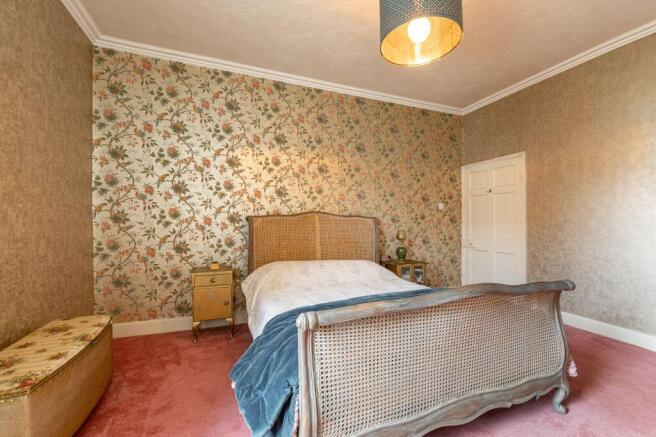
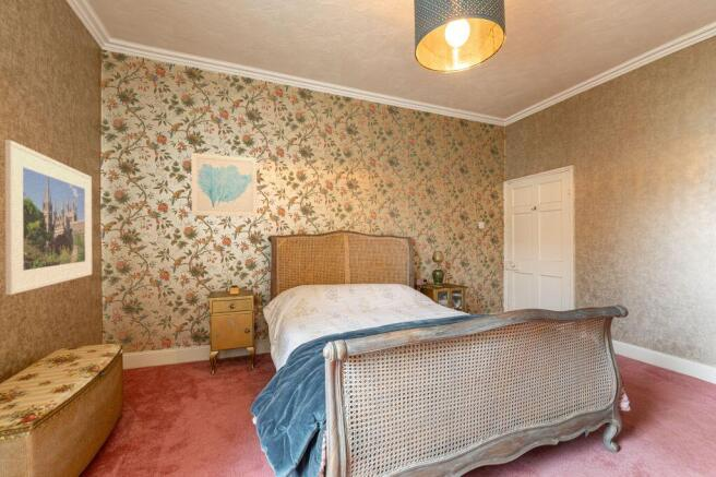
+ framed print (58, 222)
+ wall art (225, 186)
